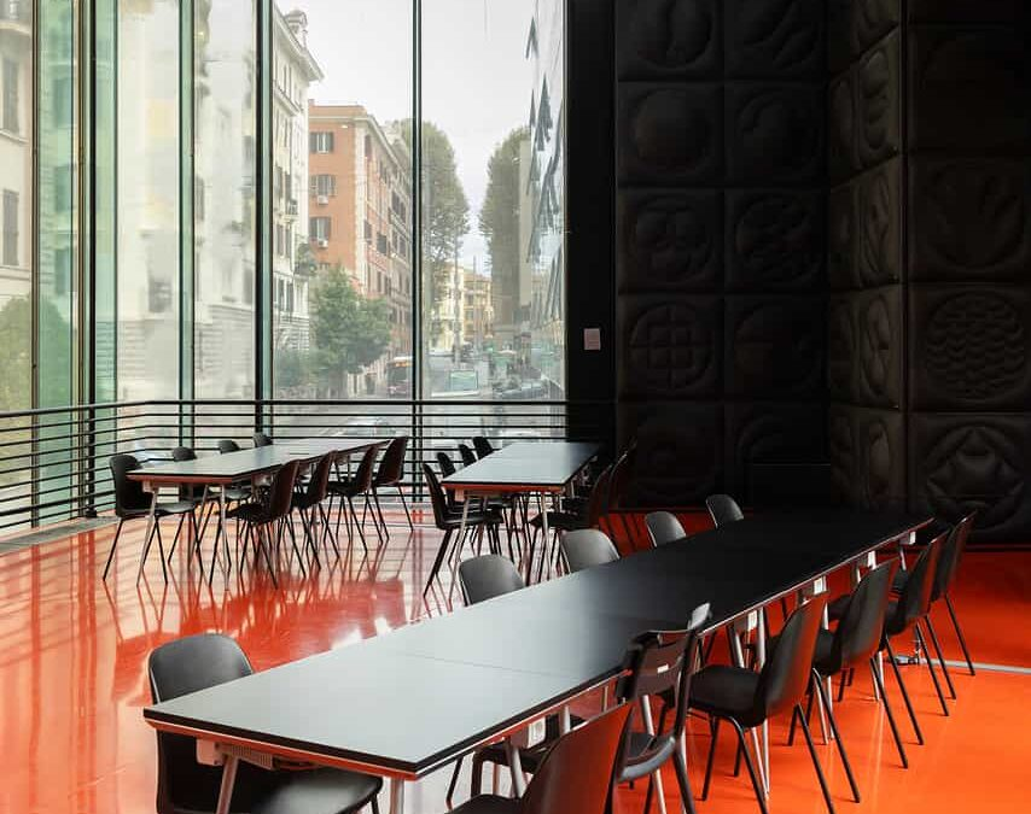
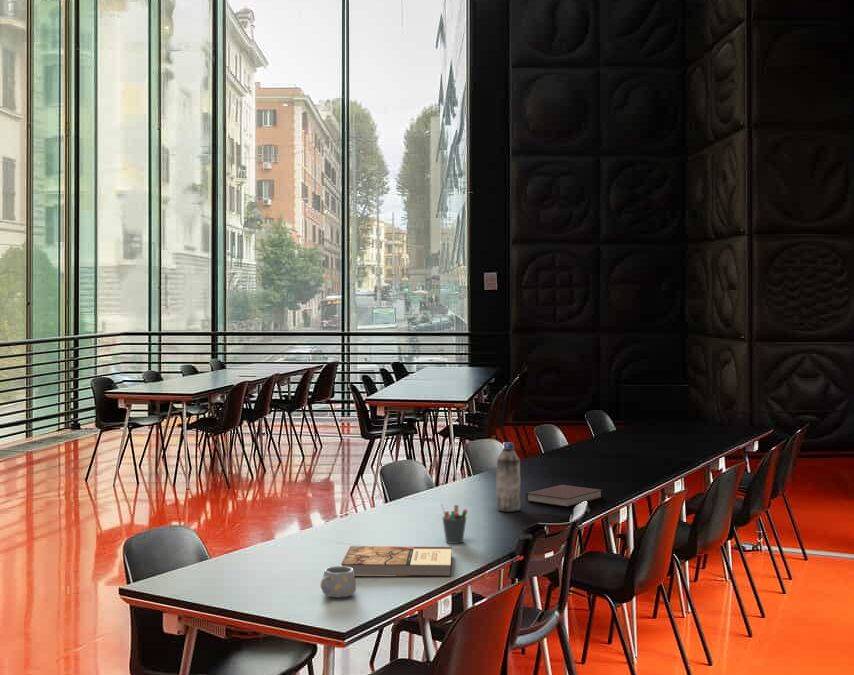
+ book (398, 560)
+ notebook (564, 495)
+ mug (335, 583)
+ water bottle (508, 476)
+ pen holder (454, 522)
